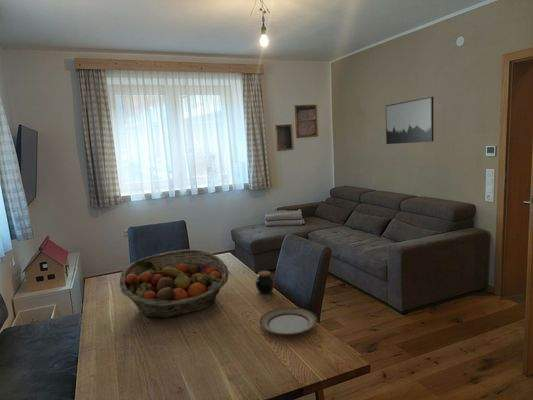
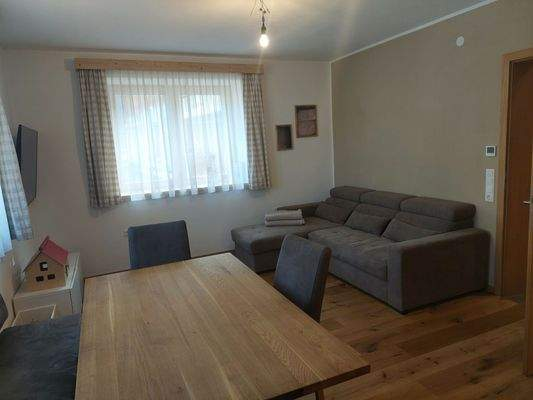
- wall art (407, 122)
- fruit basket (176, 281)
- jar (264, 282)
- plate (288, 322)
